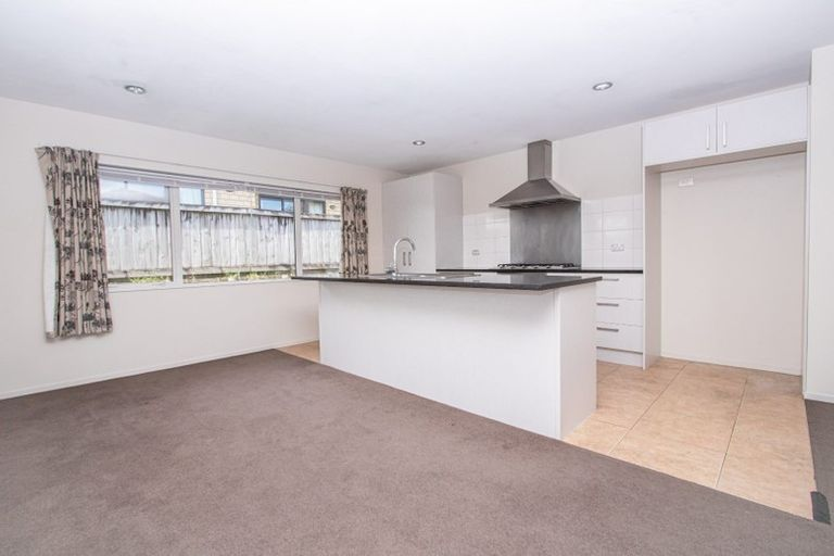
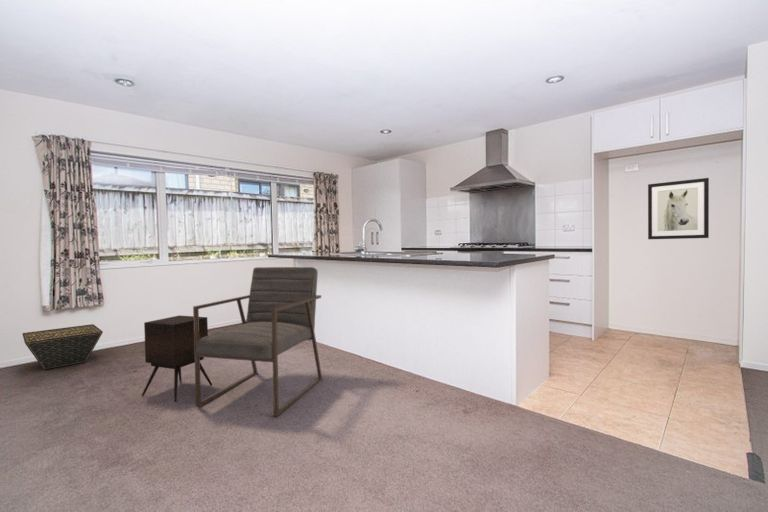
+ chair (263, 330)
+ basket (63, 347)
+ wall art (677, 210)
+ side table (177, 355)
